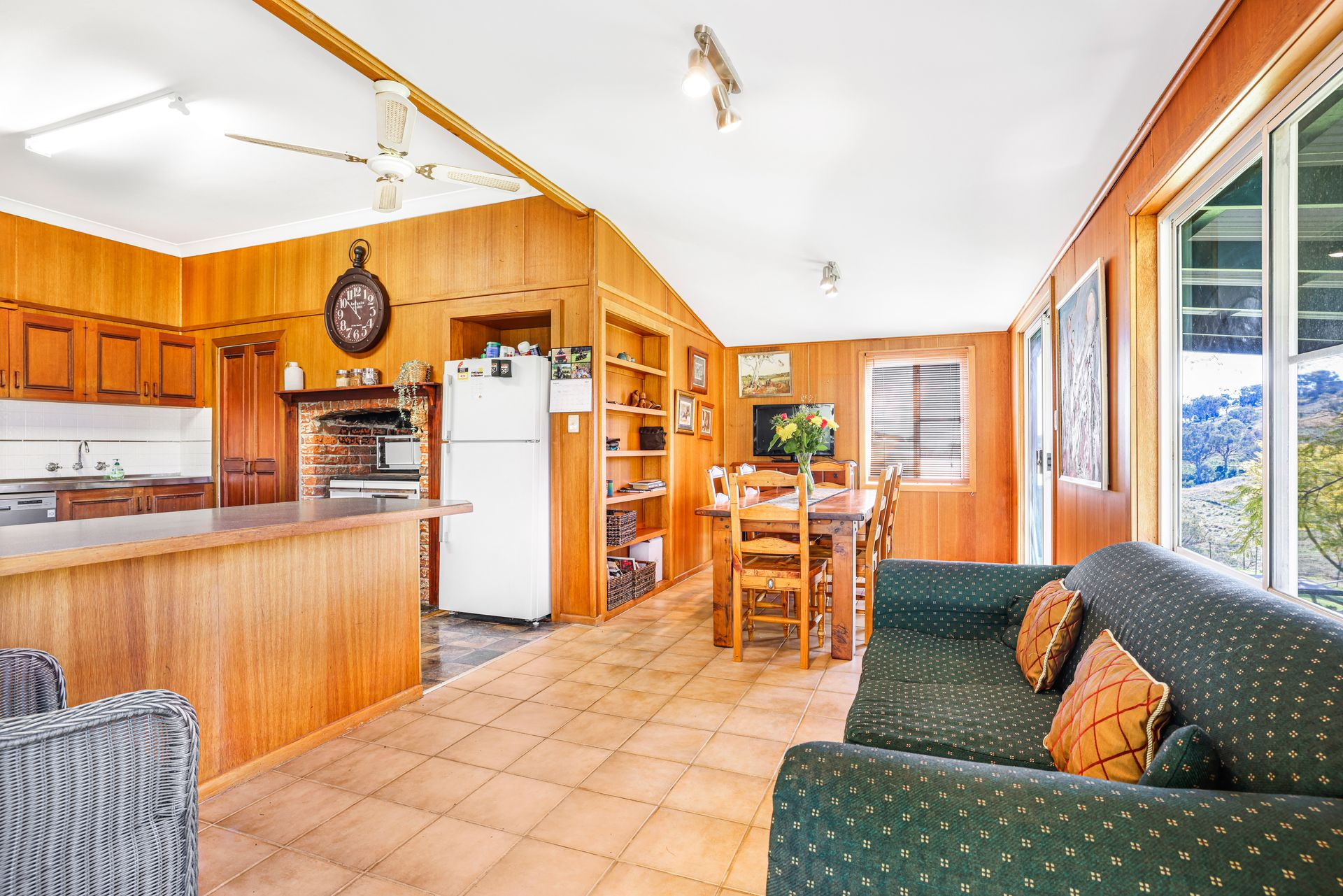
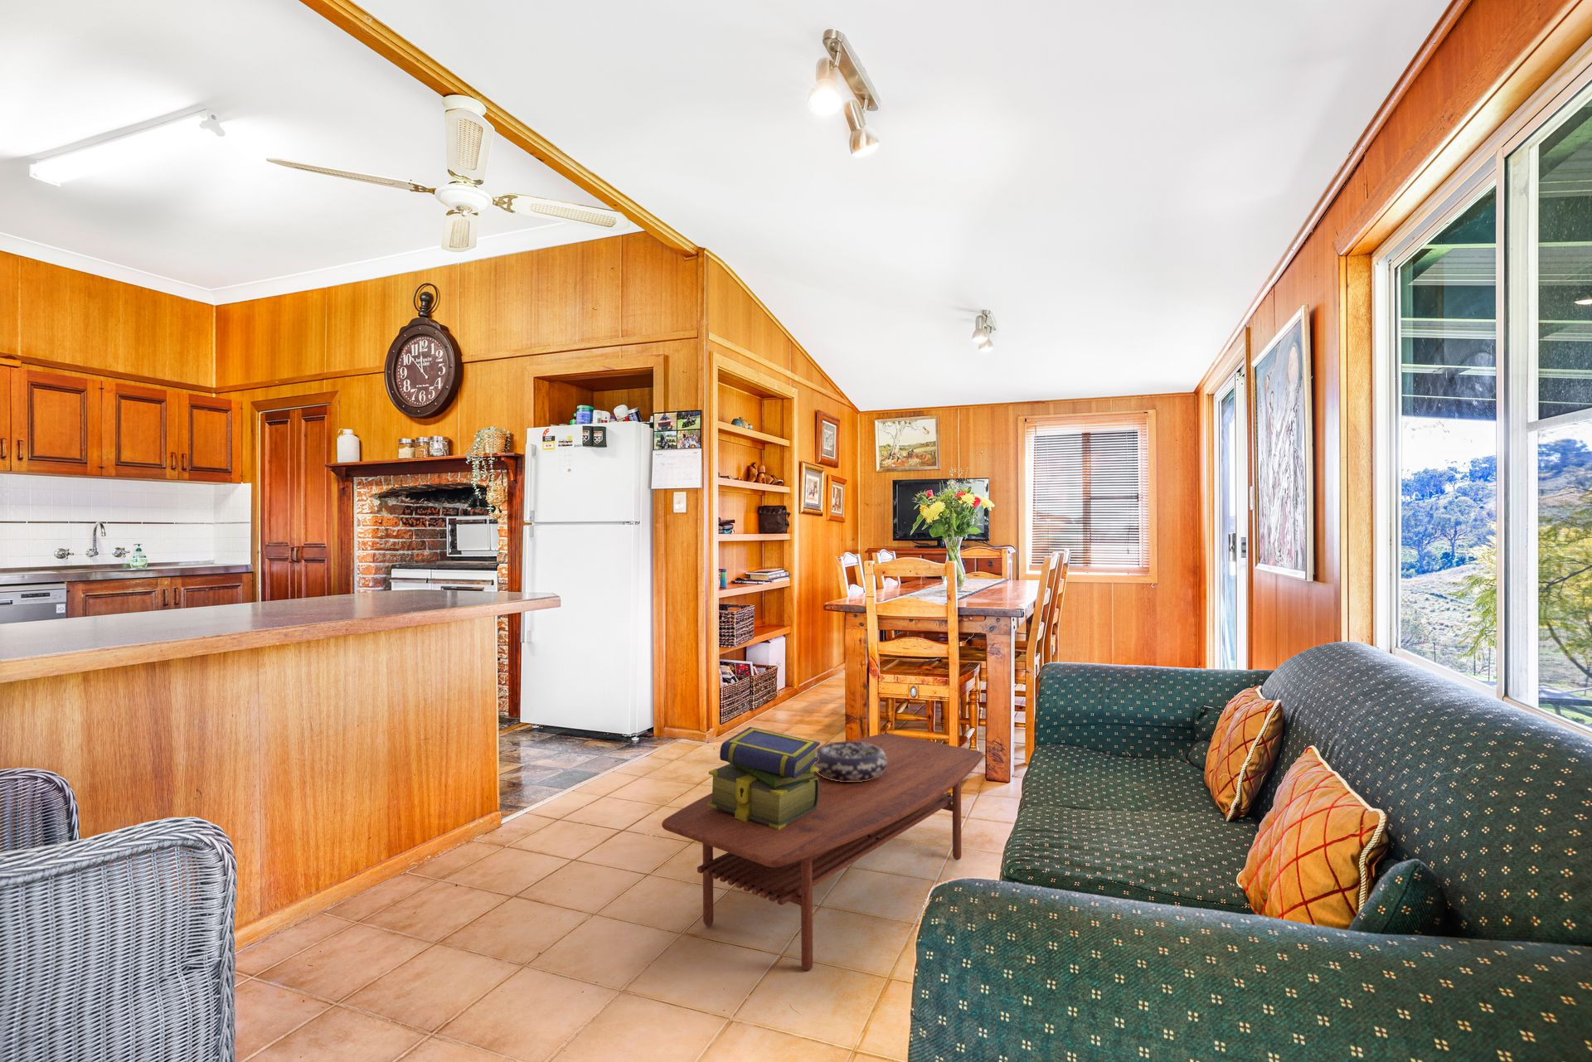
+ stack of books (768, 772)
+ decorative bowl (849, 760)
+ coffee table (843, 836)
